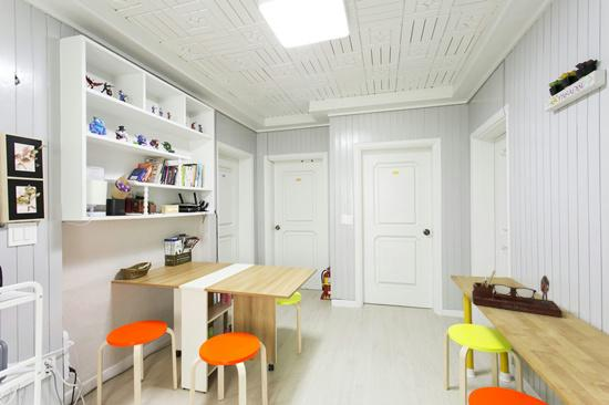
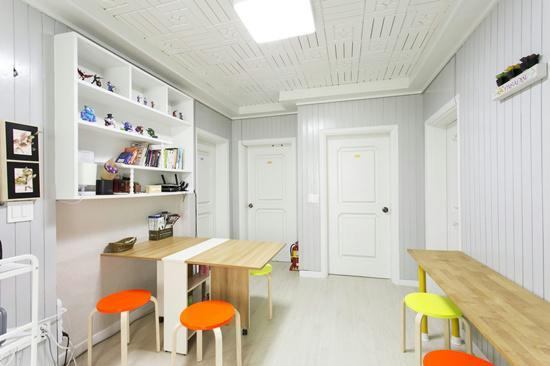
- desk organizer (508, 288)
